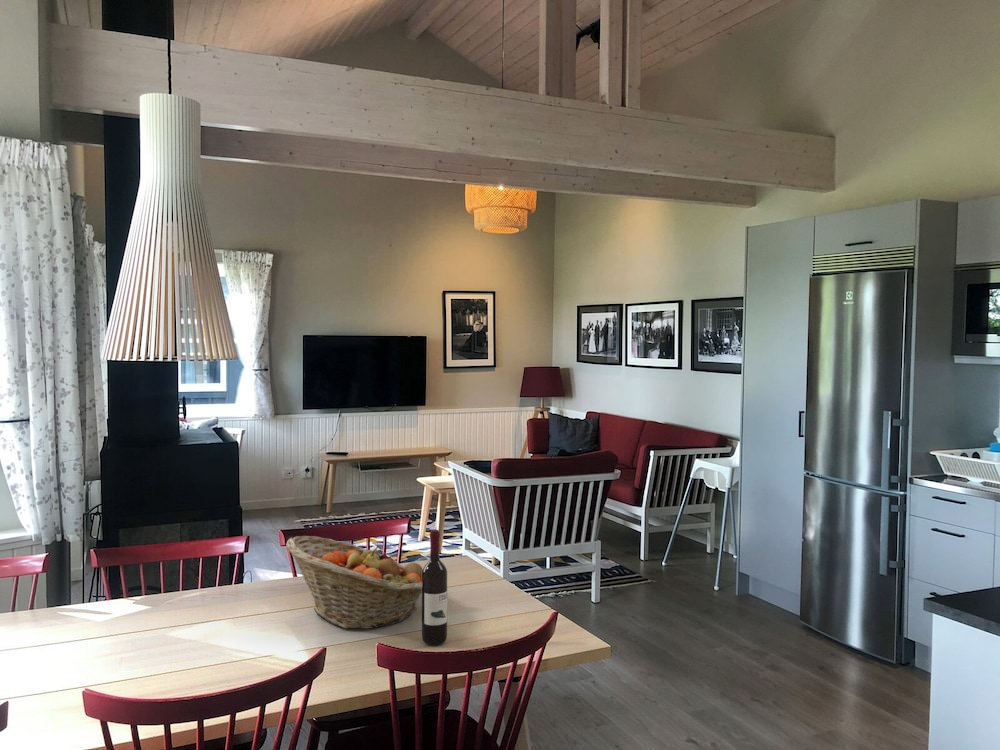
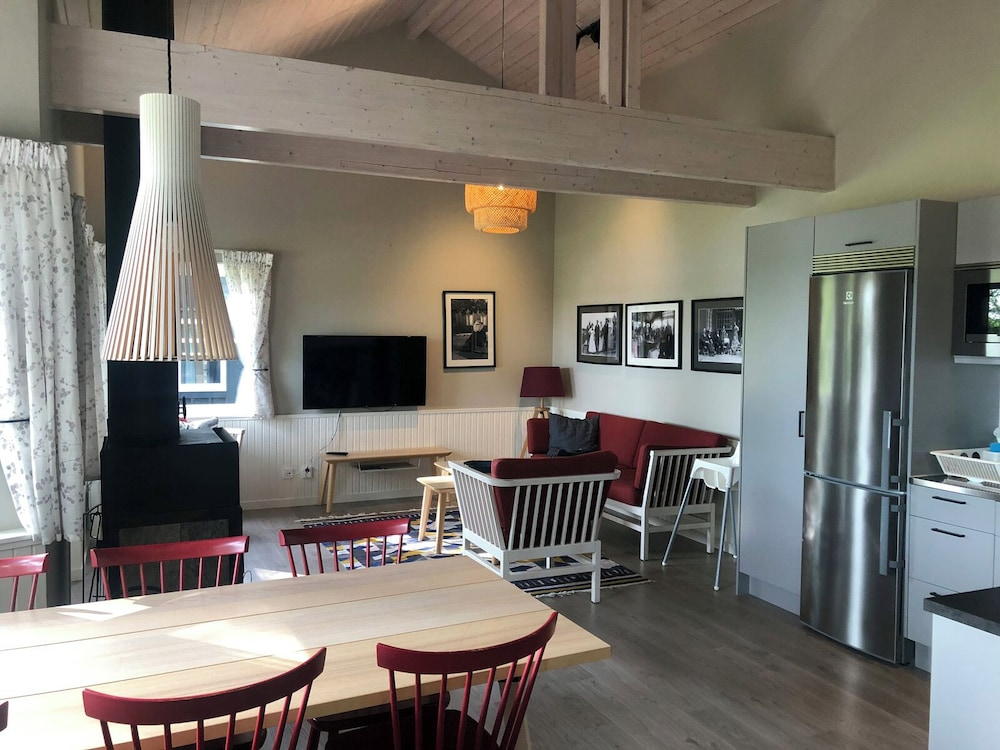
- wine bottle (434, 586)
- fruit basket (357, 574)
